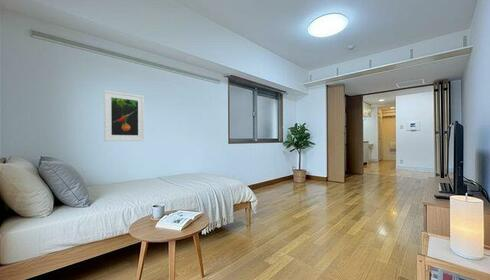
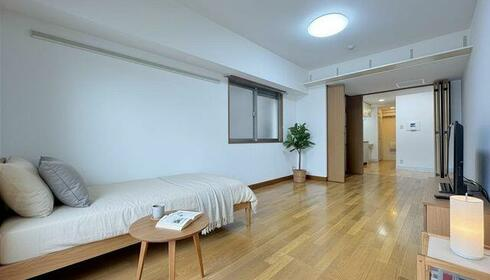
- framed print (125, 117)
